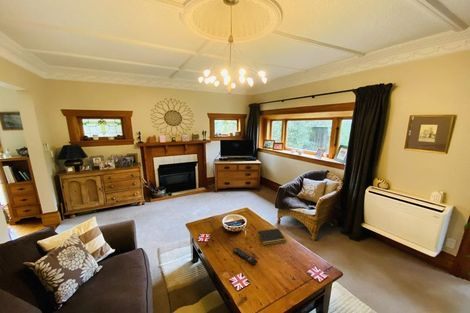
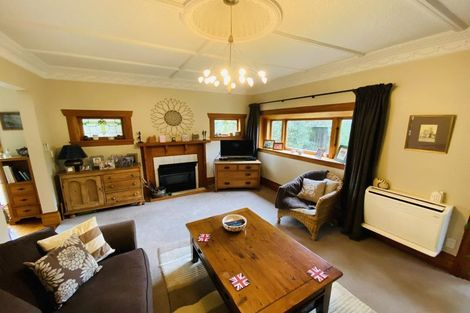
- remote control (244, 255)
- notepad (271, 236)
